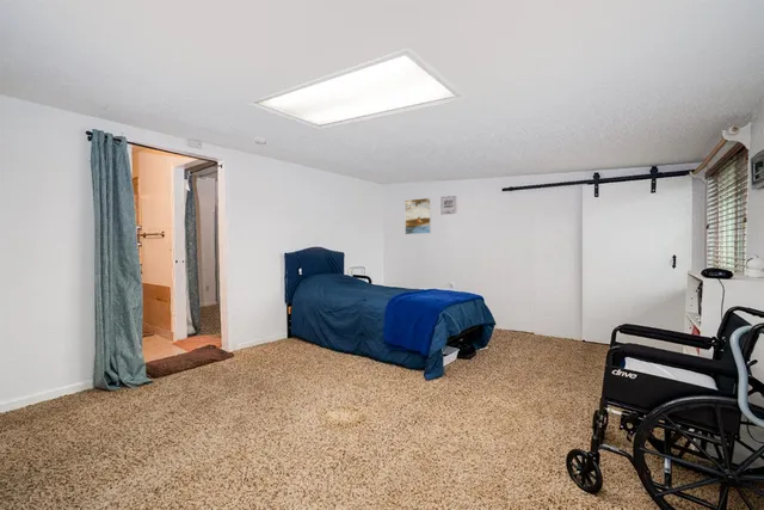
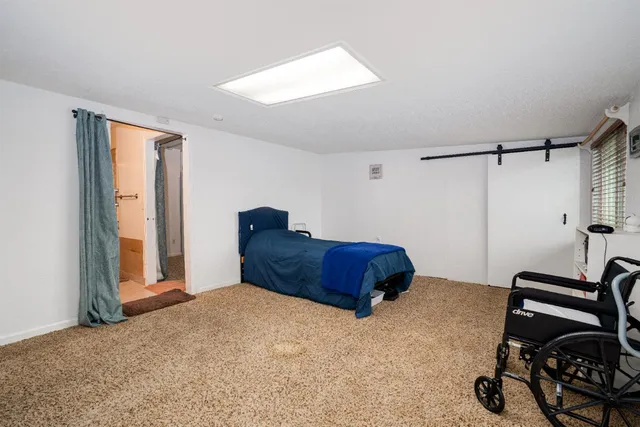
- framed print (417, 216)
